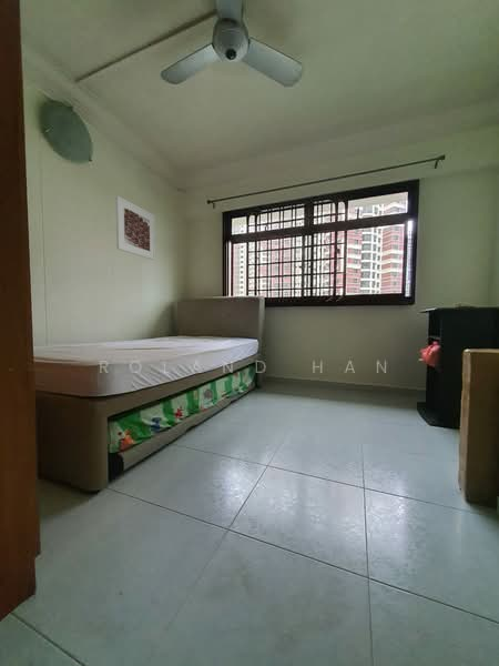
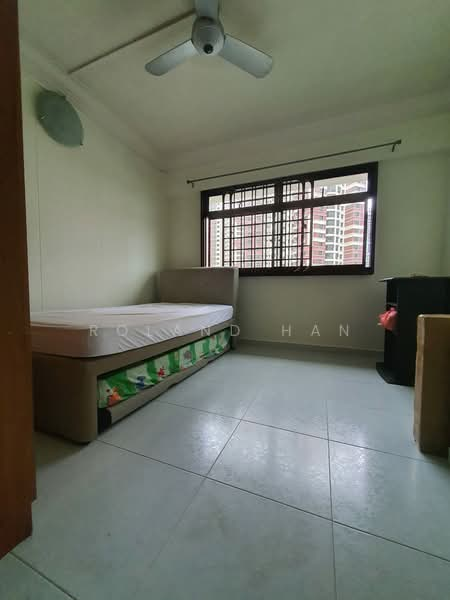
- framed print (136, 230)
